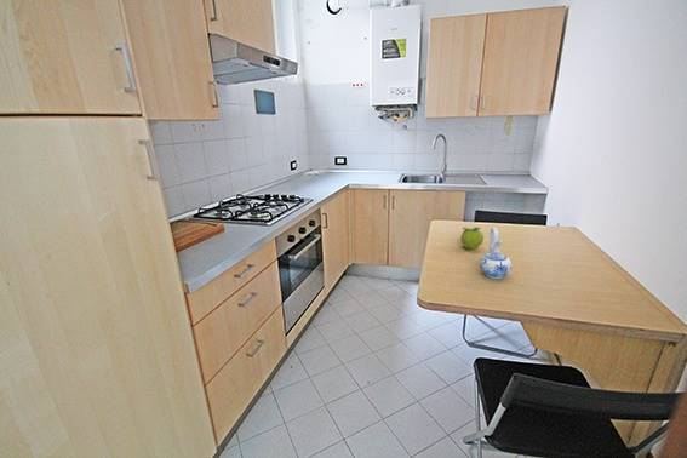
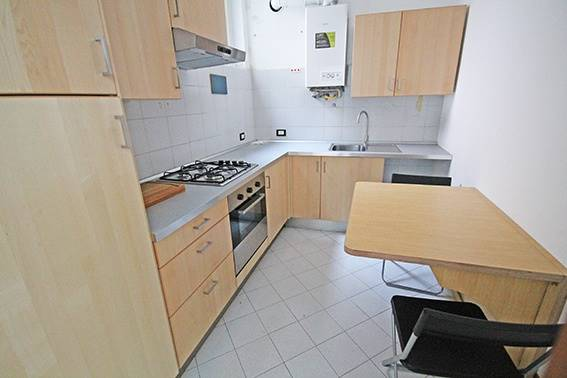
- fruit (471, 237)
- ceramic pitcher (496, 253)
